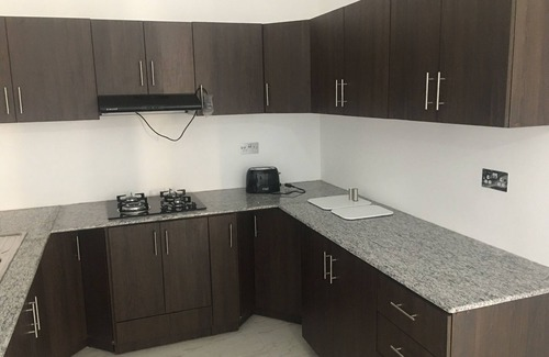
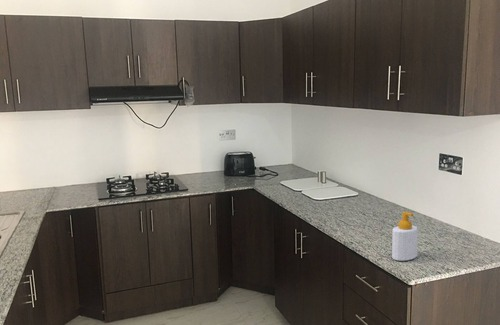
+ soap bottle (405, 234)
